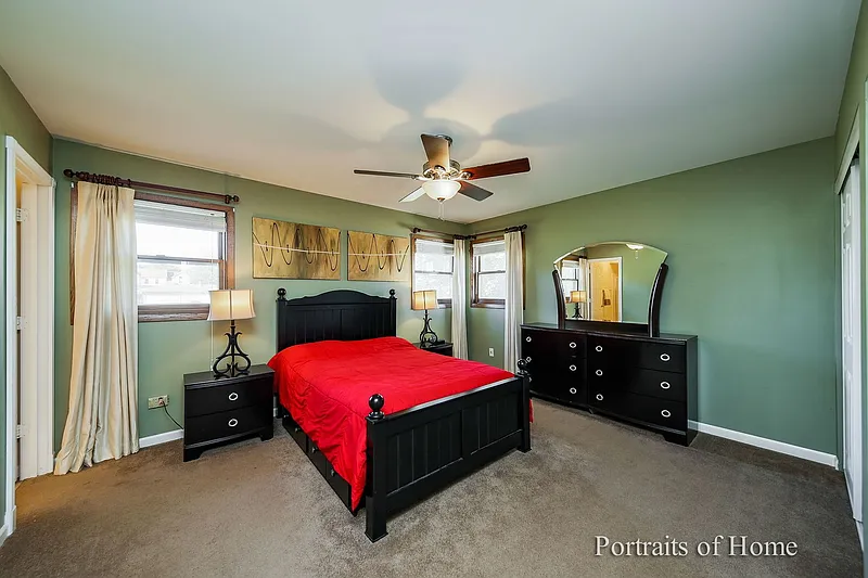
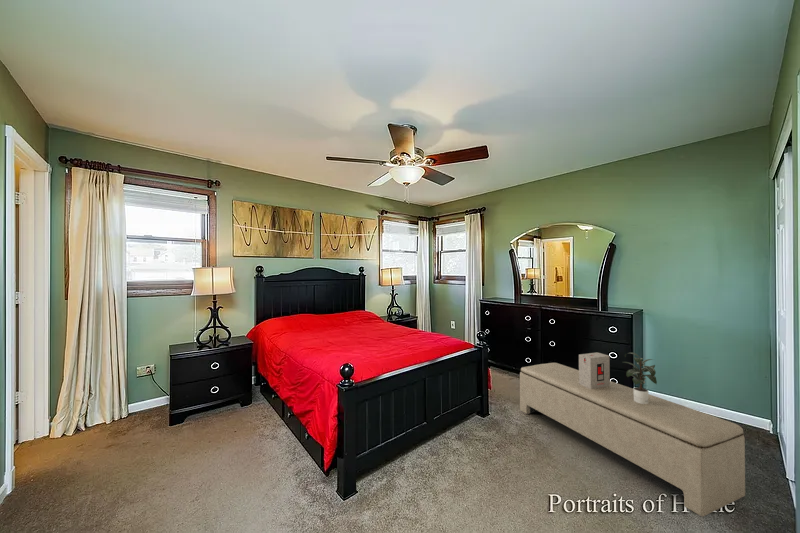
+ potted plant (643, 379)
+ bench (606, 415)
+ decorative box (594, 370)
